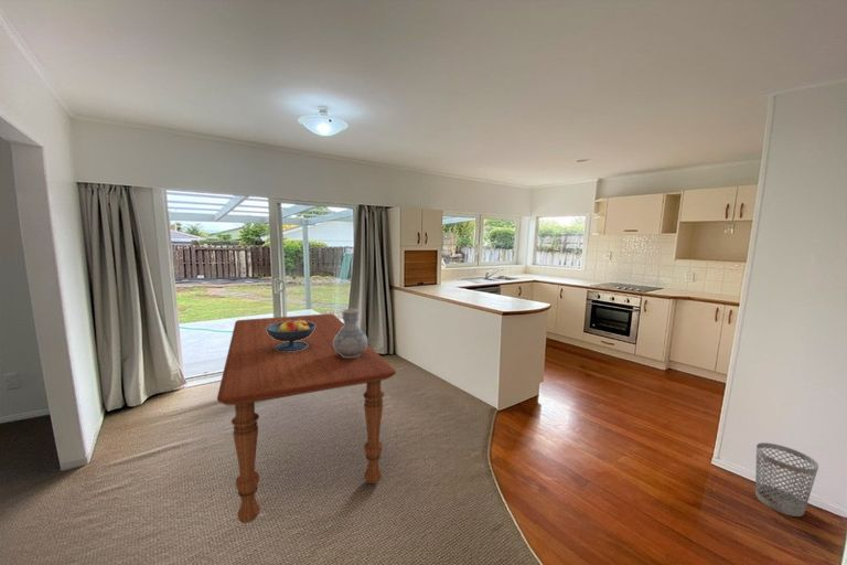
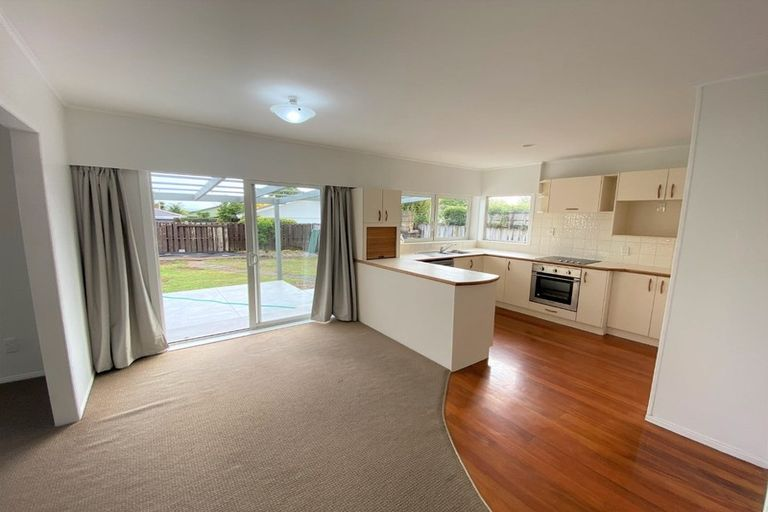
- dining table (298, 384)
- vase (350, 332)
- fruit bowl (291, 332)
- wastebasket (782, 479)
